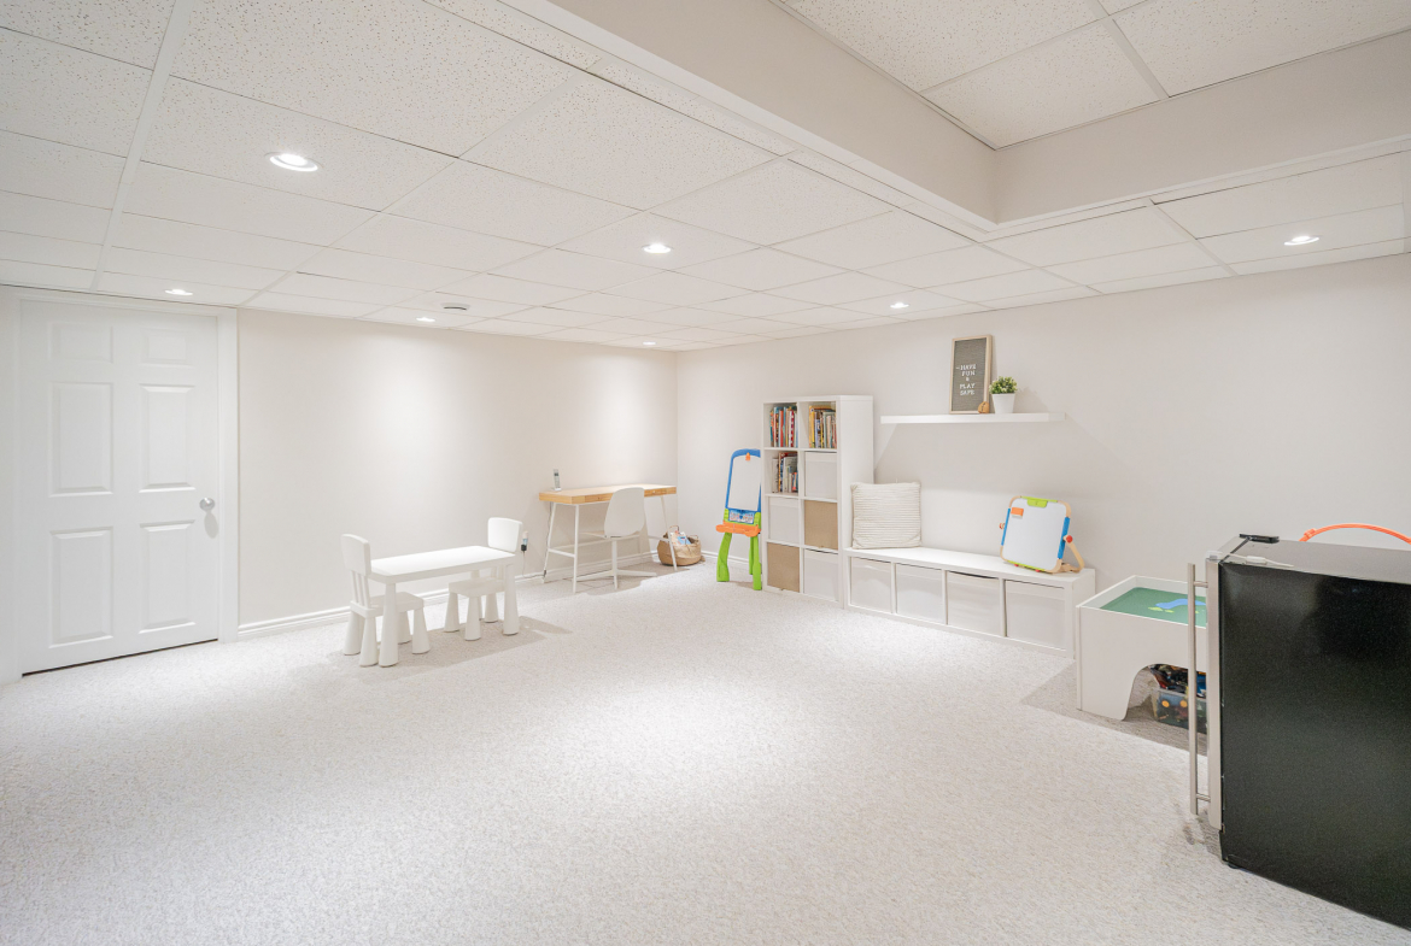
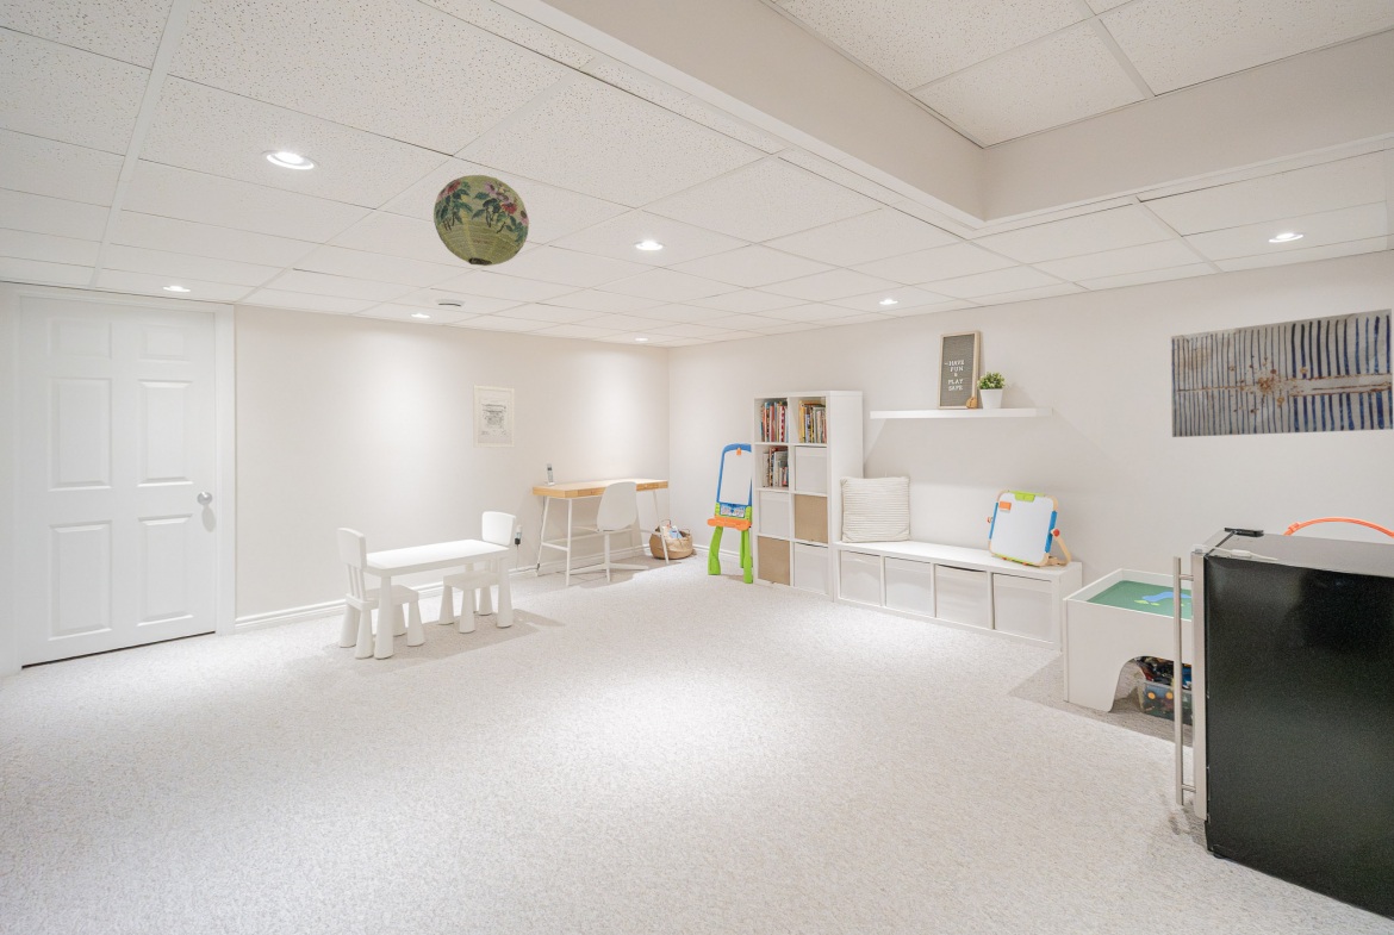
+ wall art (1271, 378)
+ wall art (494, 417)
+ paper lantern (481, 222)
